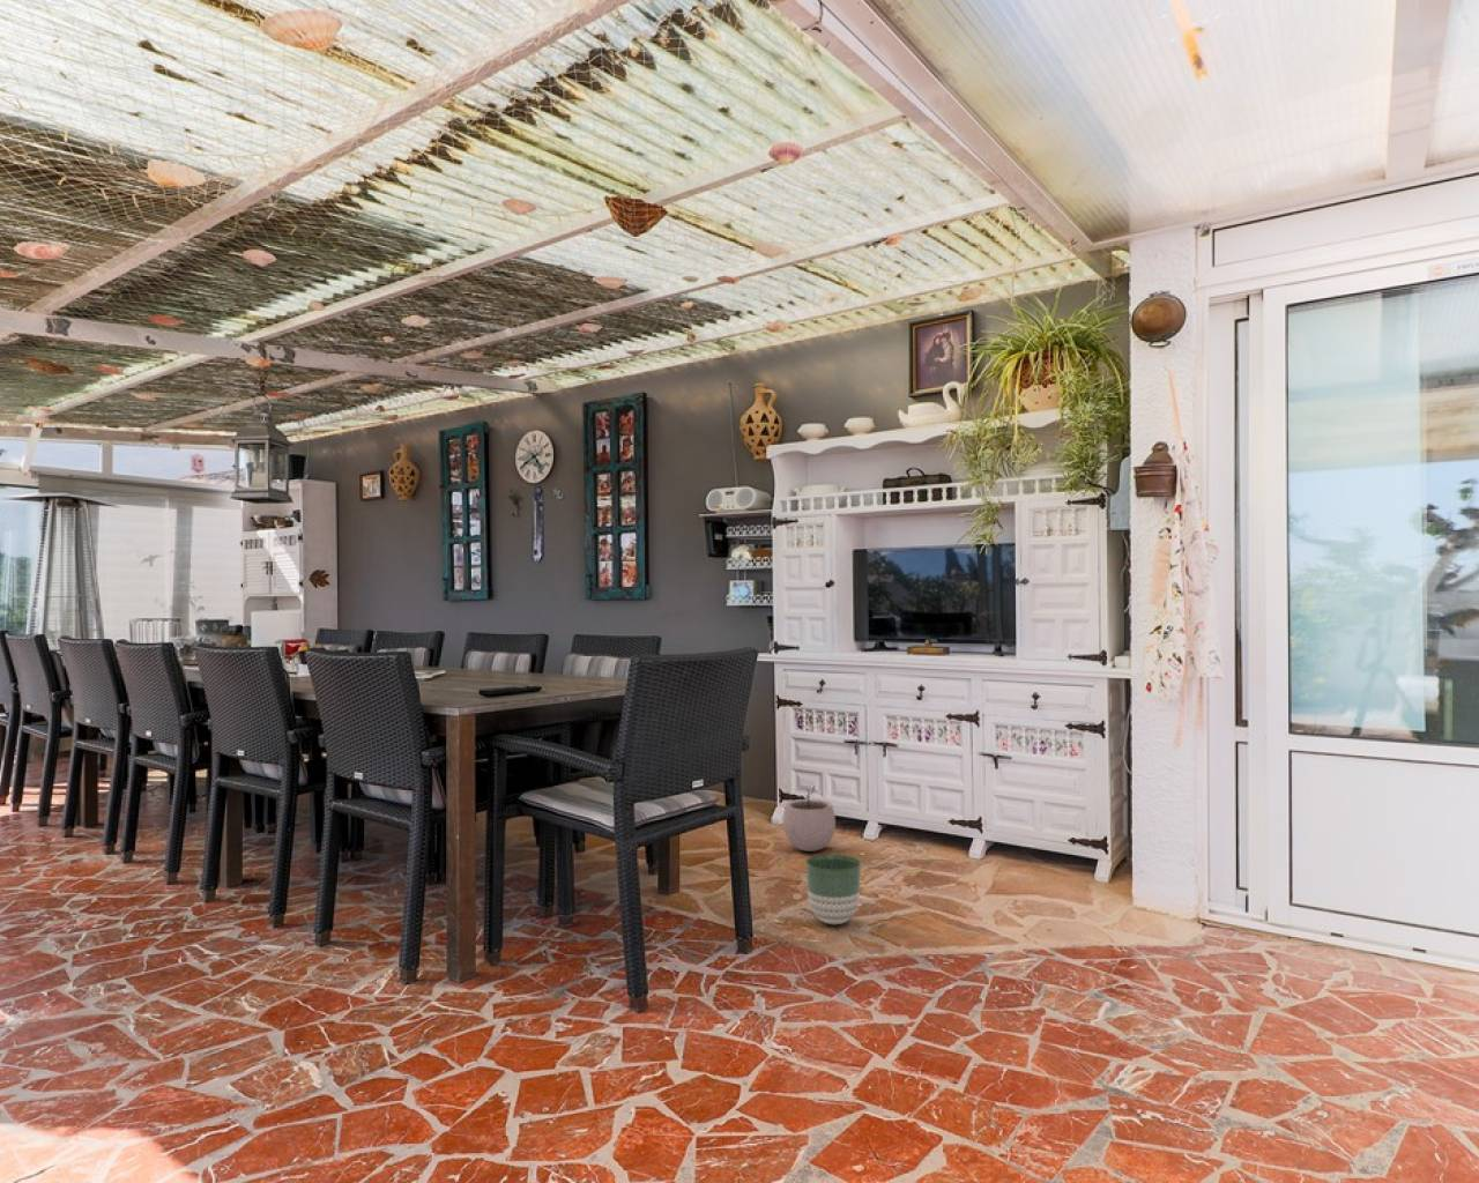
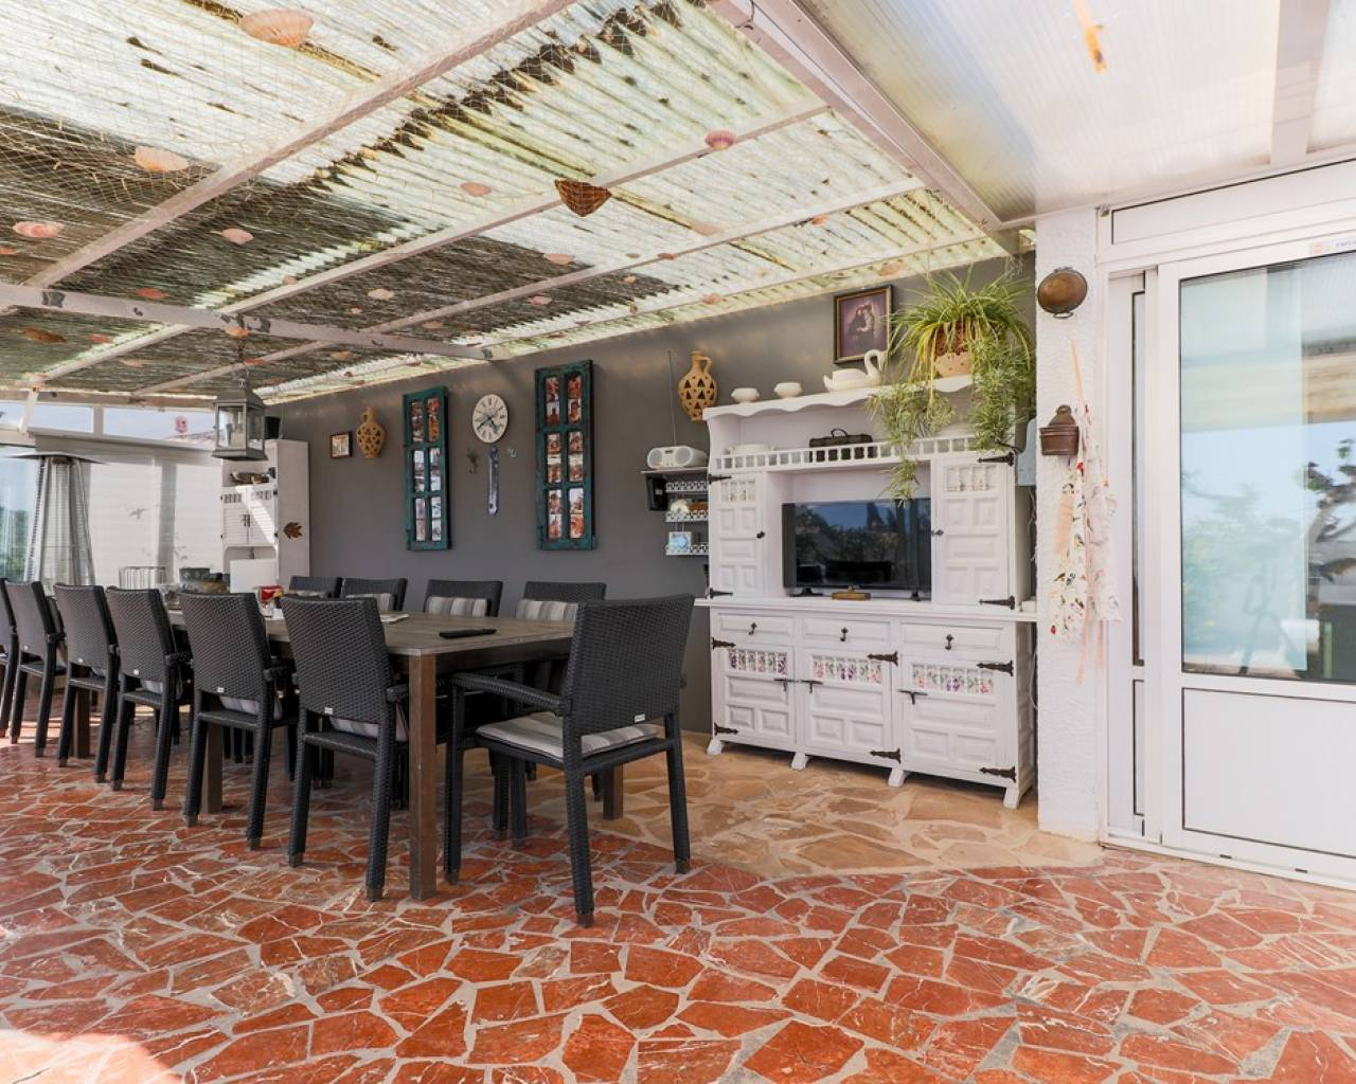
- planter (833, 892)
- plant pot (809, 817)
